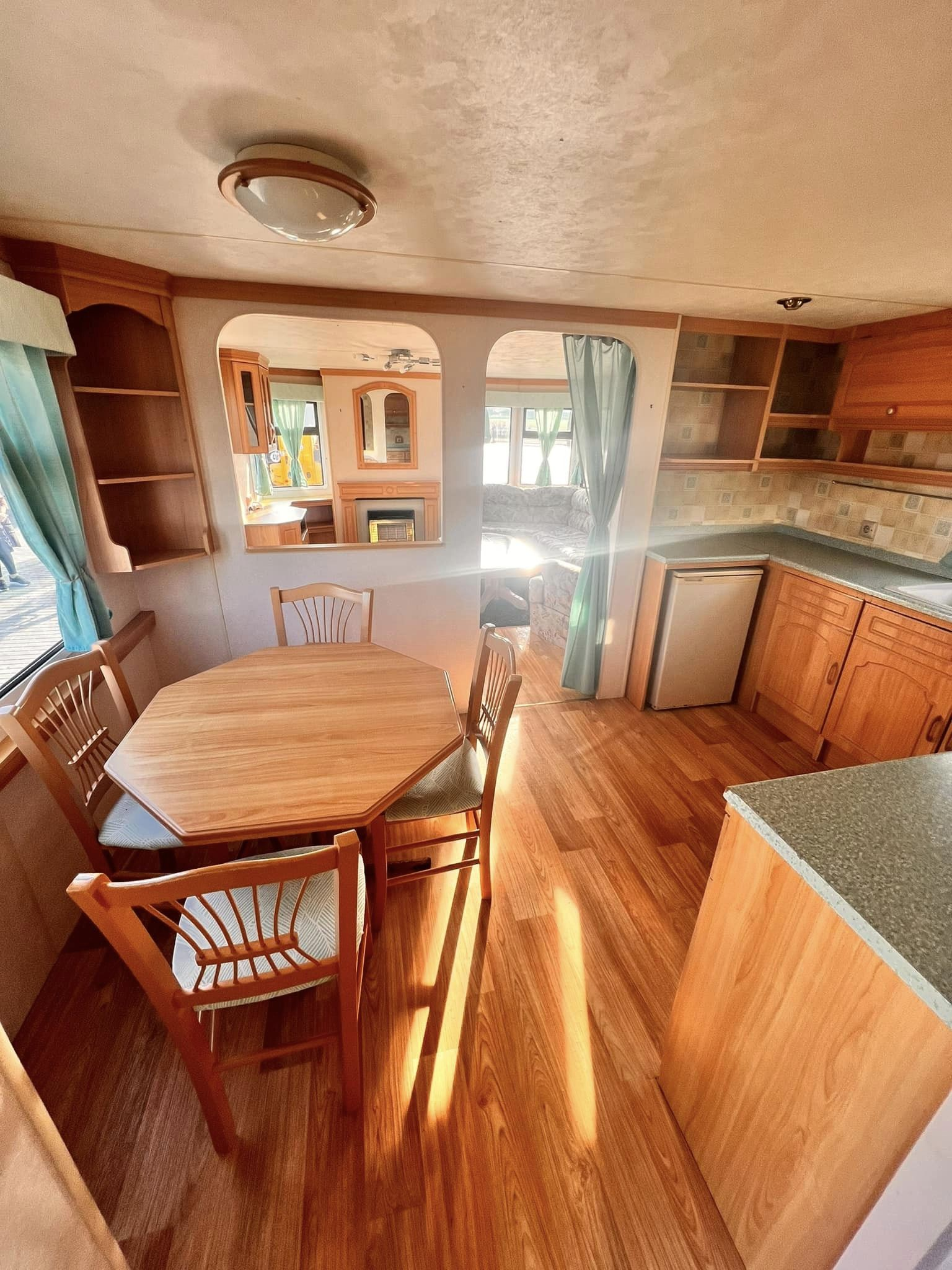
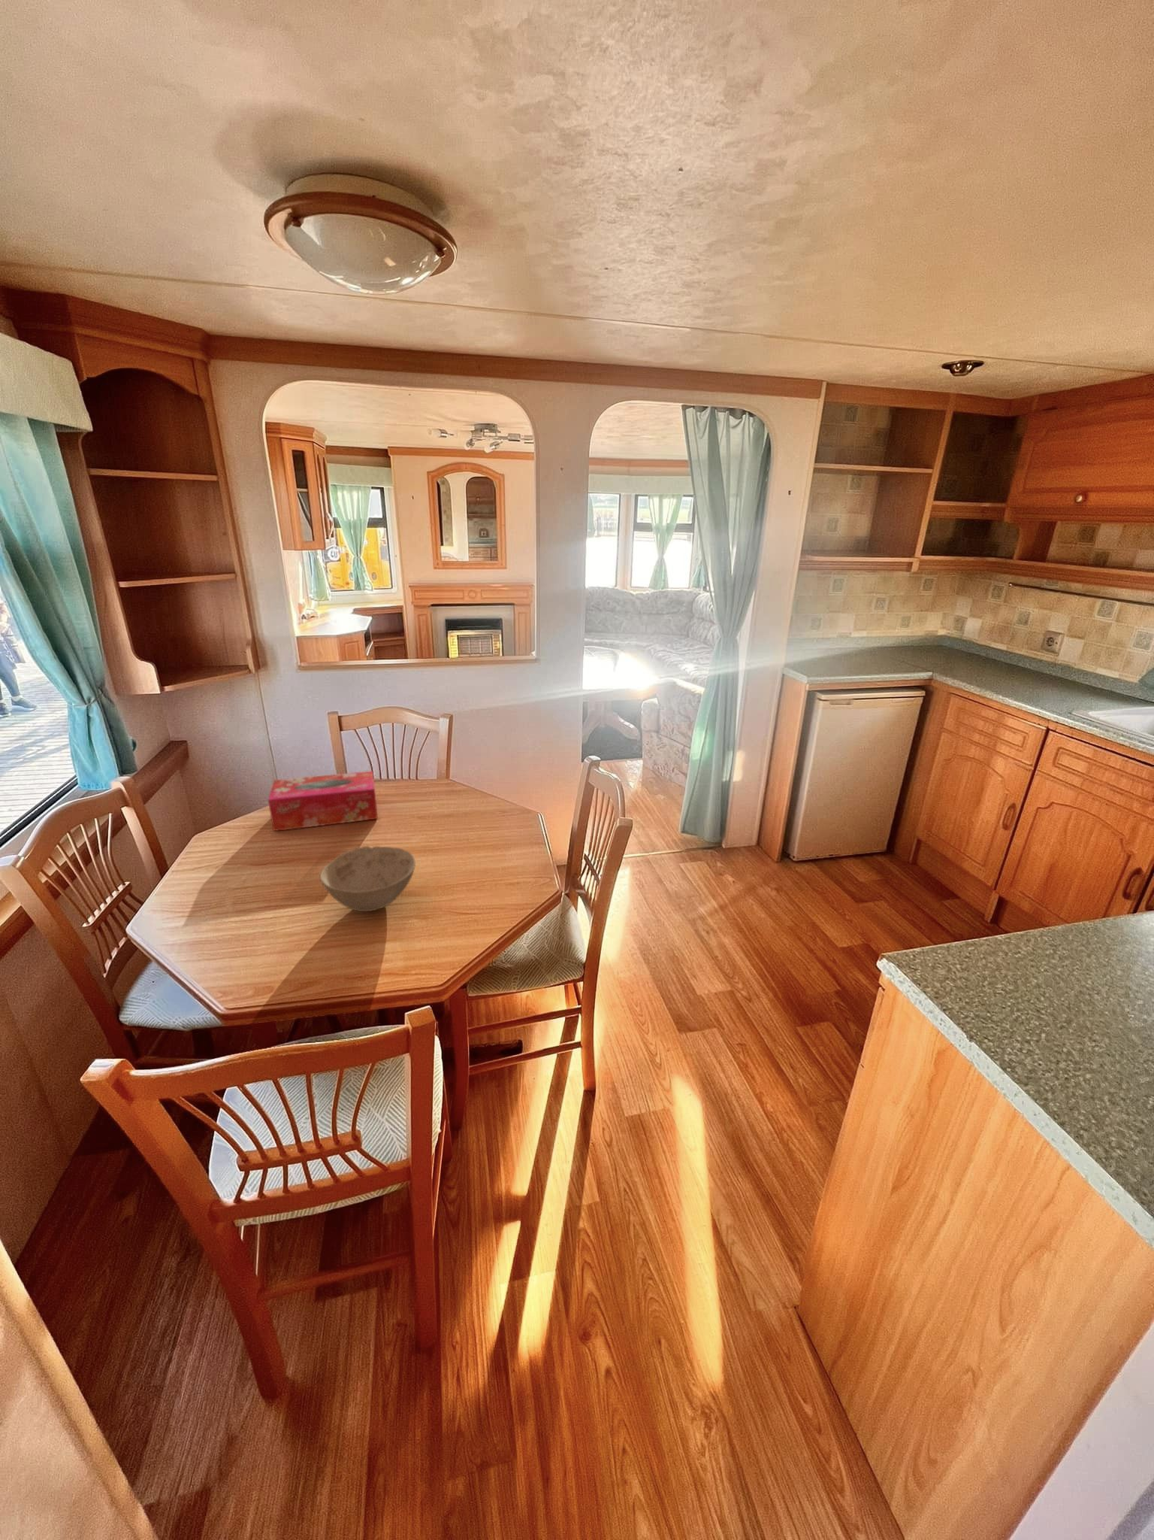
+ bowl (371, 884)
+ tissue box (325, 799)
